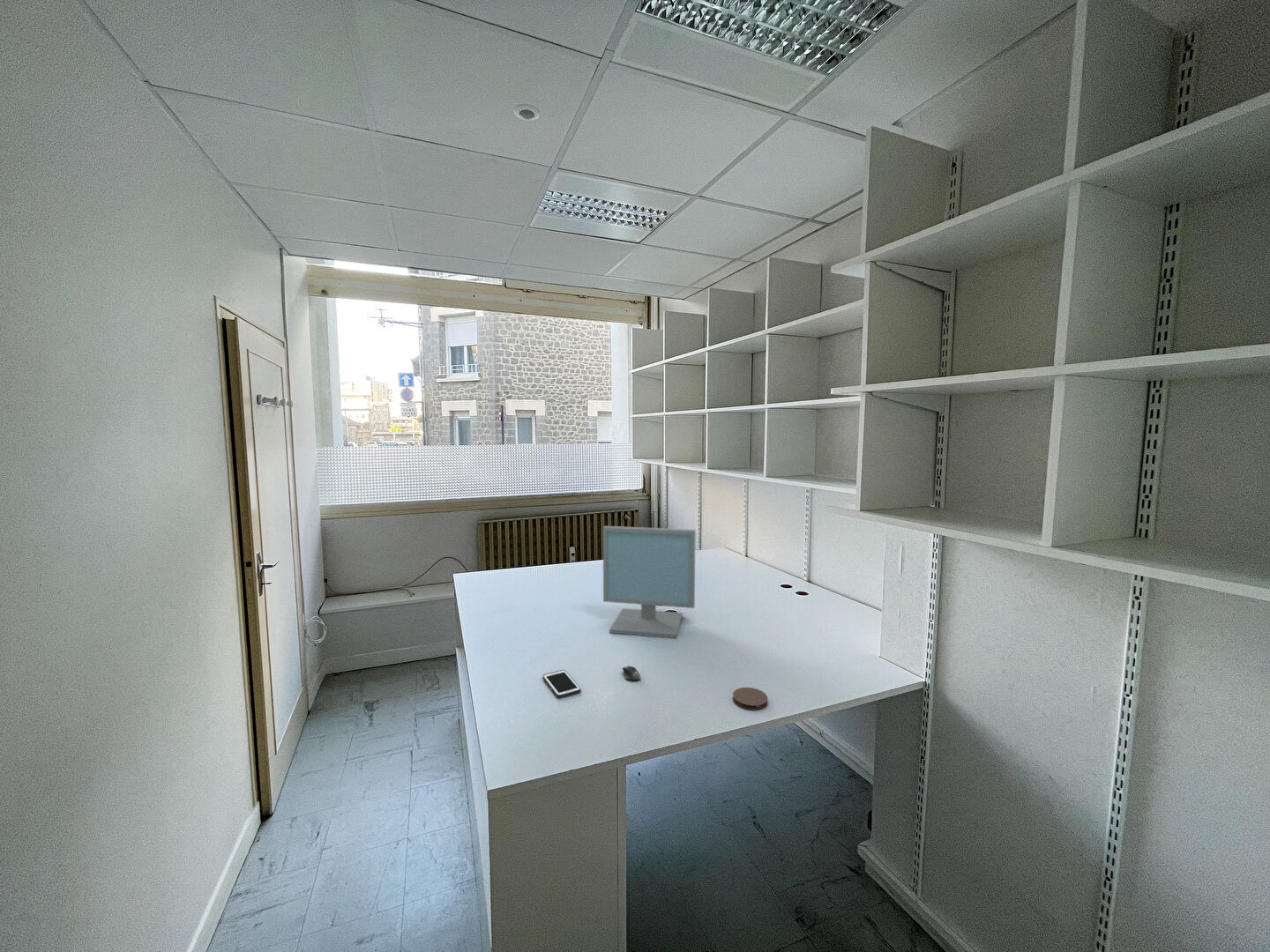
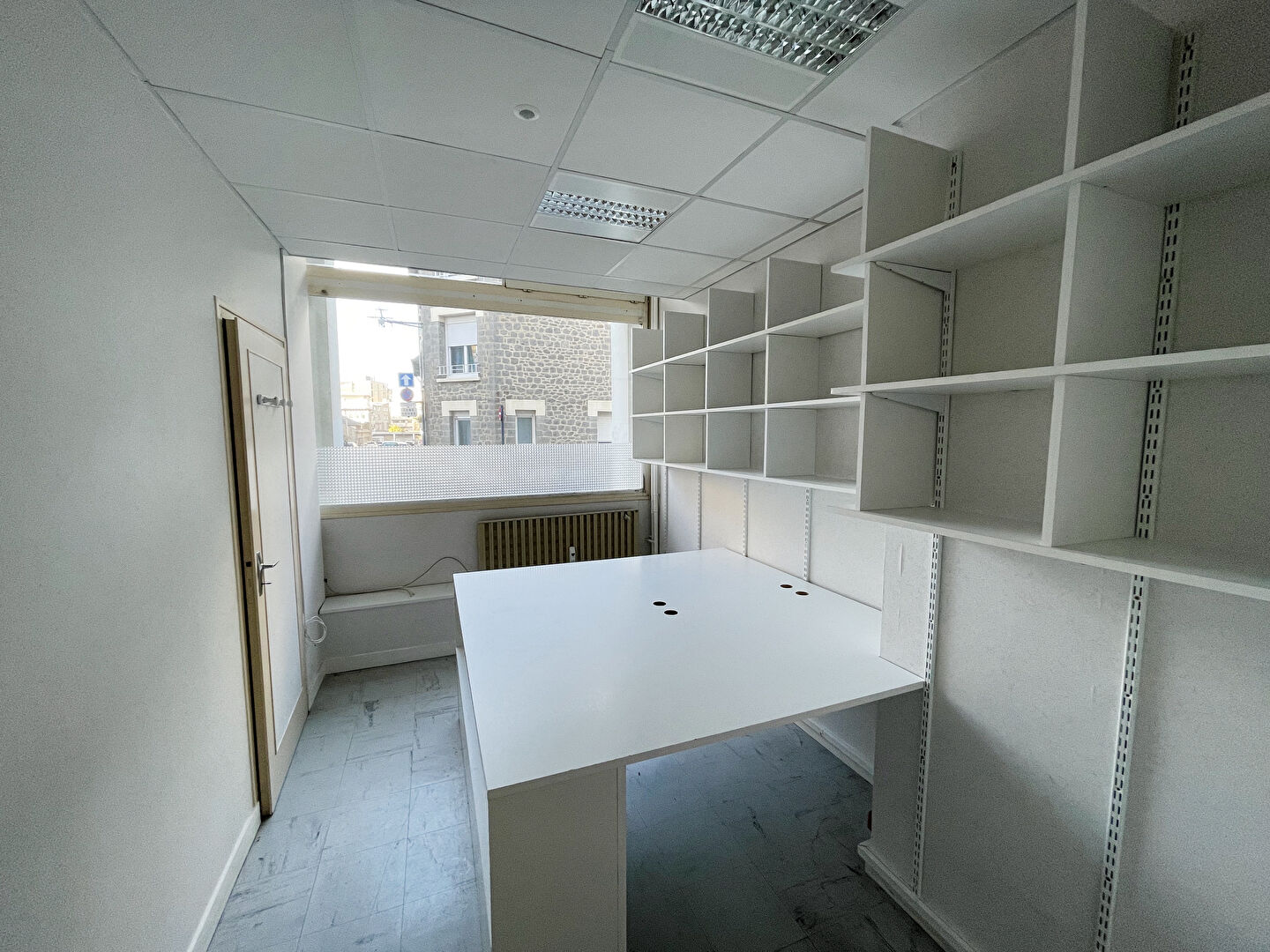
- computer mouse (631, 672)
- coaster (750, 698)
- cell phone (561, 683)
- computer monitor (647, 576)
